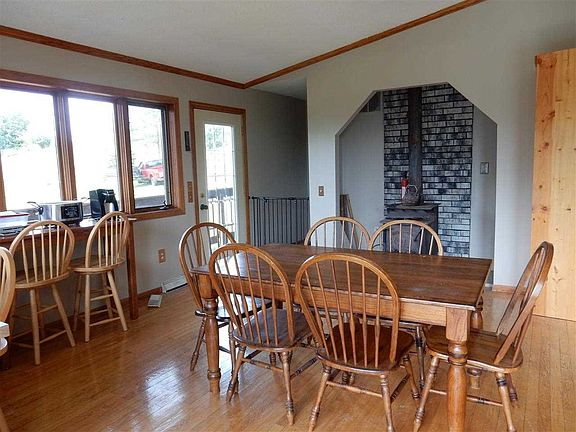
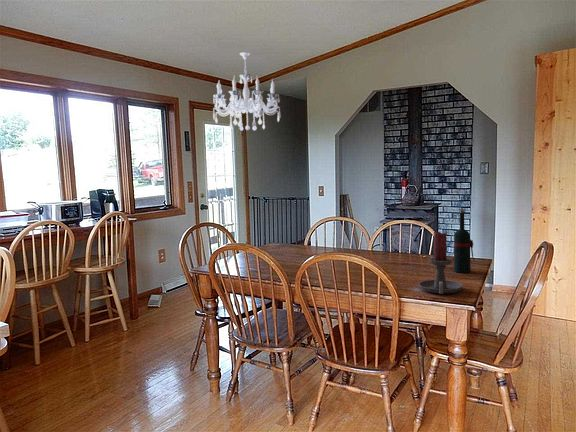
+ candle holder (440, 261)
+ chandelier (246, 92)
+ wine bottle (464, 240)
